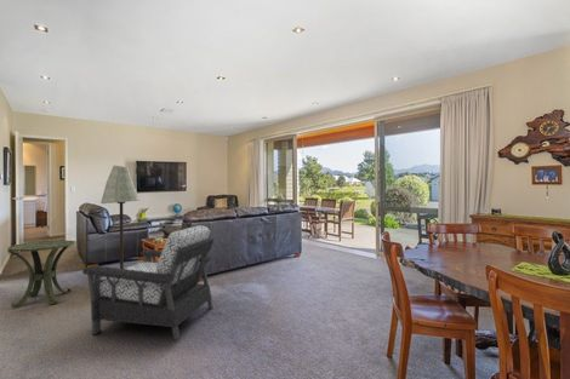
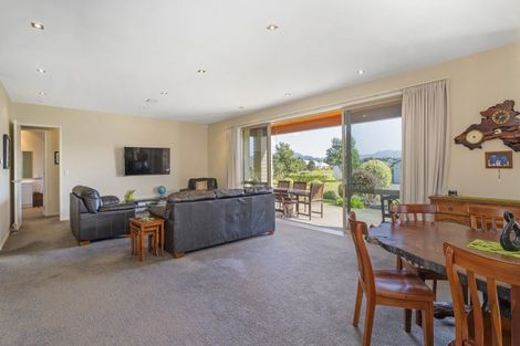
- floor lamp (121, 220)
- side table (42, 271)
- armchair (159, 272)
